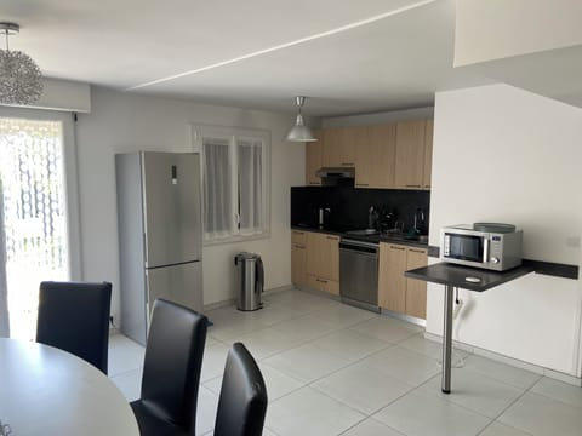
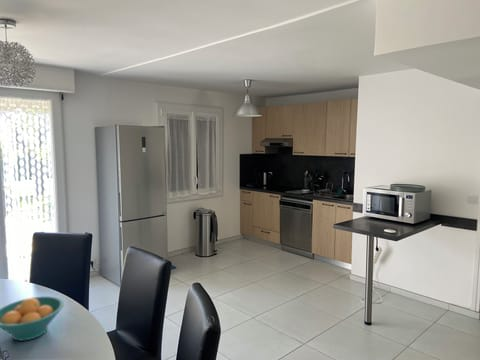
+ fruit bowl (29, 316)
